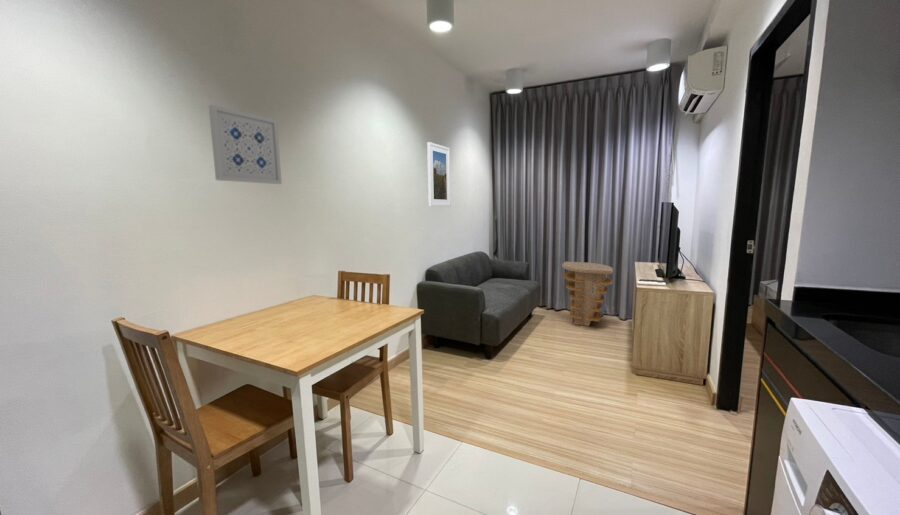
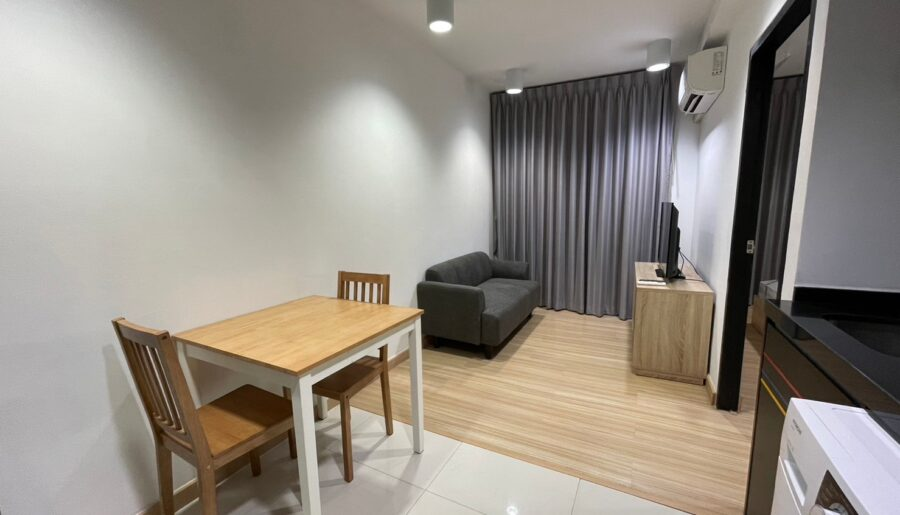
- wall art (248, 148)
- side table (585, 293)
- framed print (439, 176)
